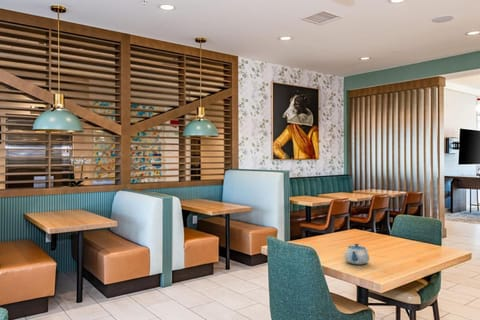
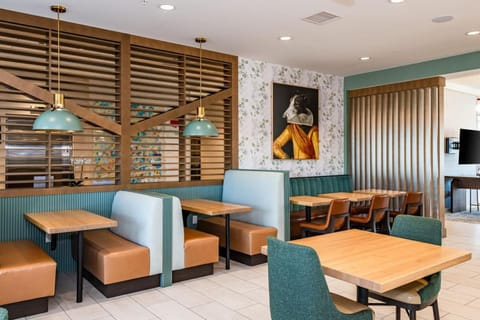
- chinaware (356, 253)
